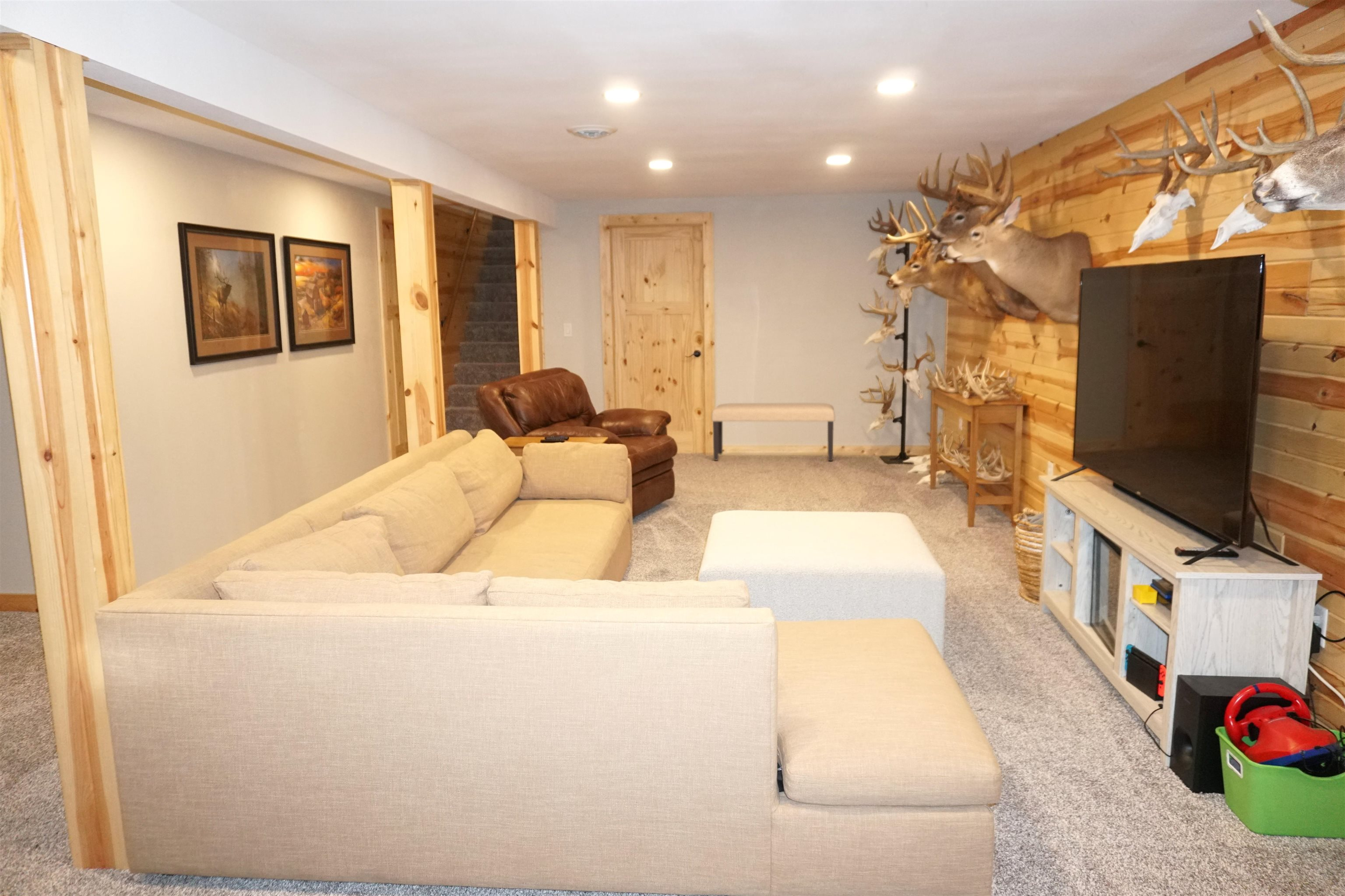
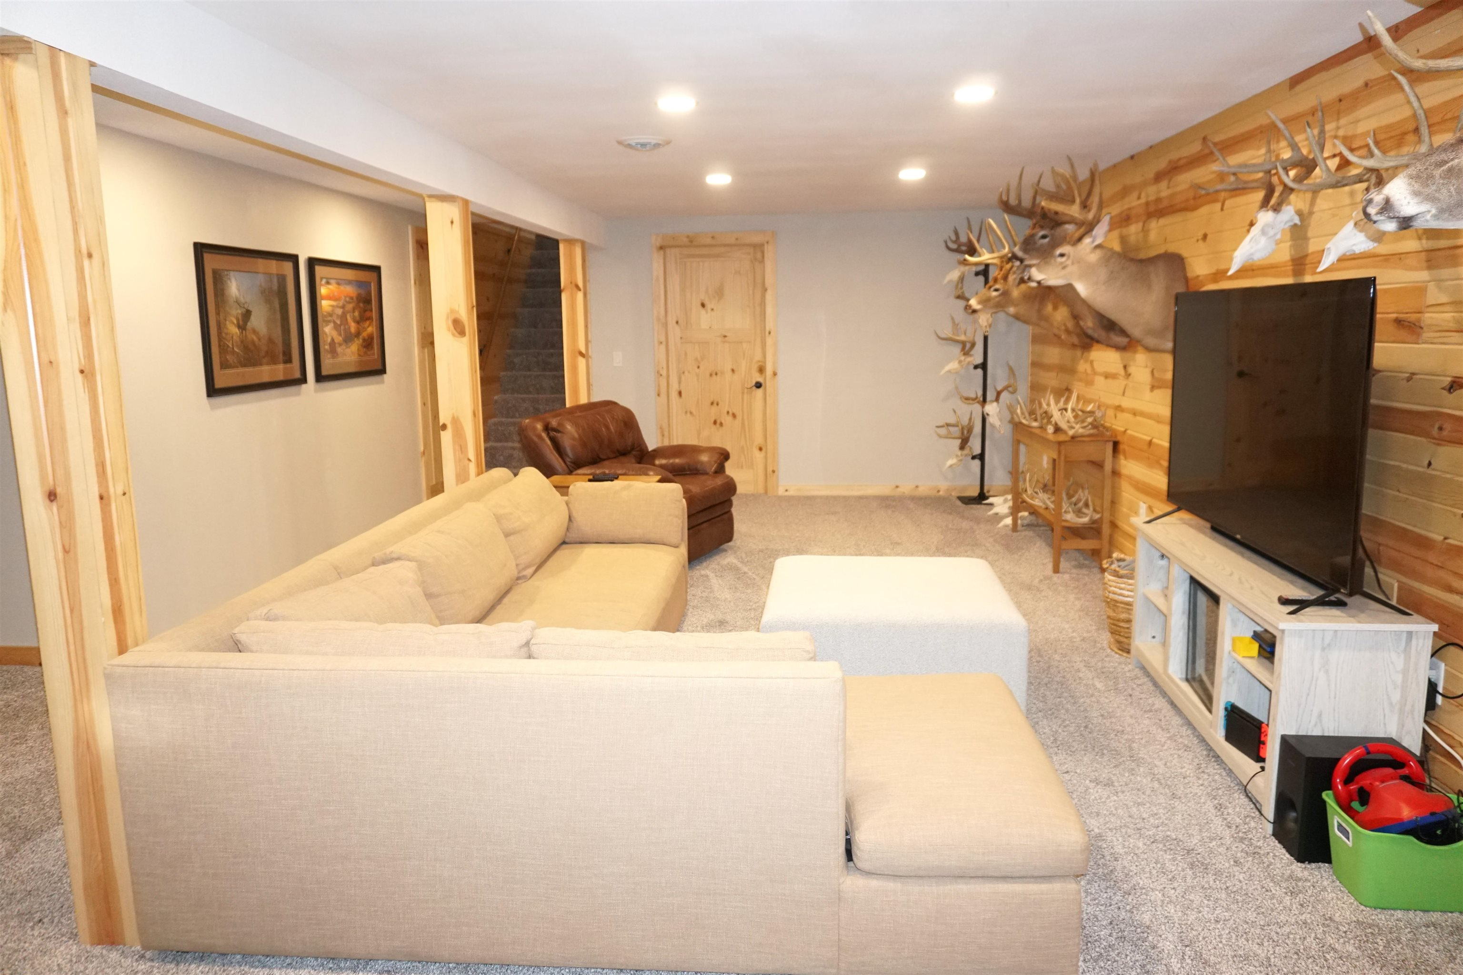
- bench (774, 421)
